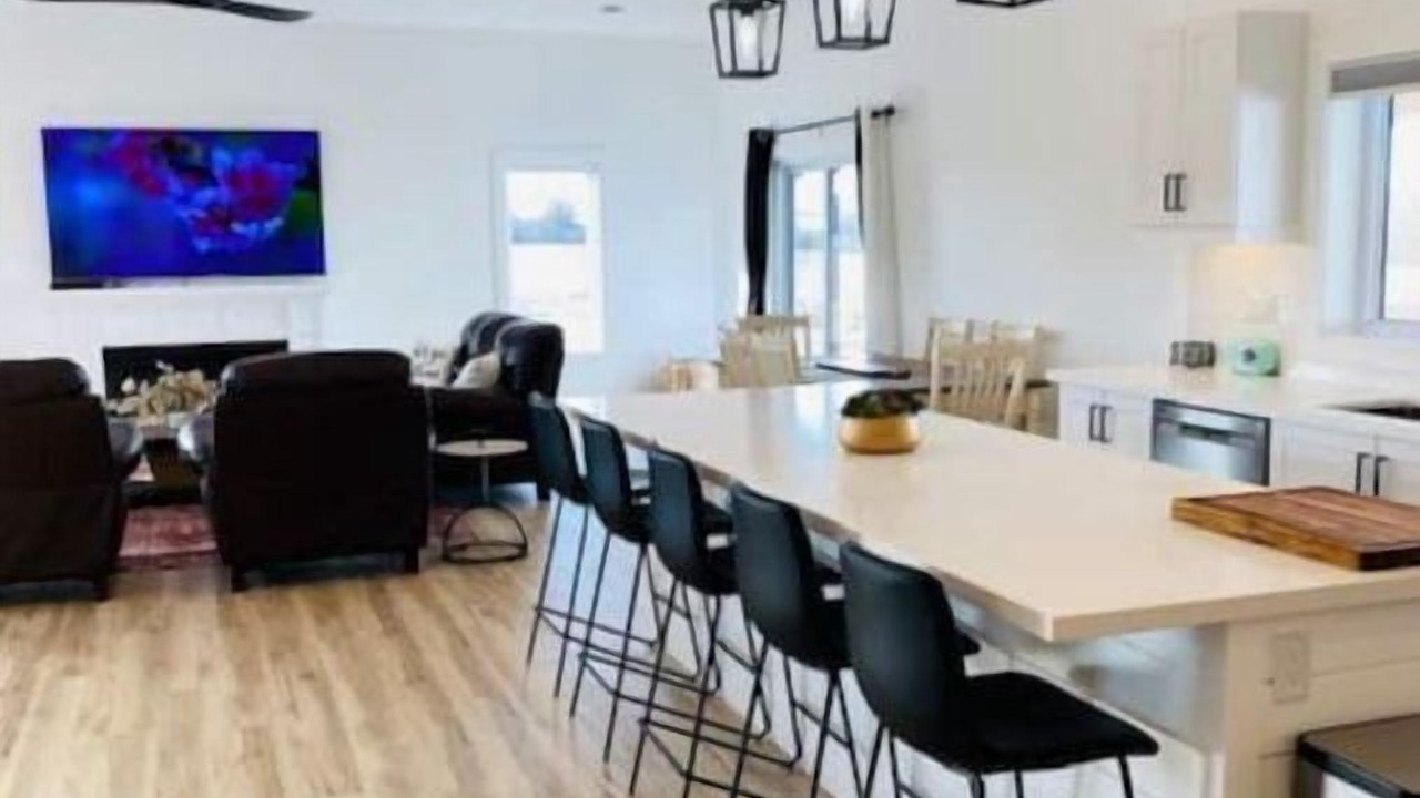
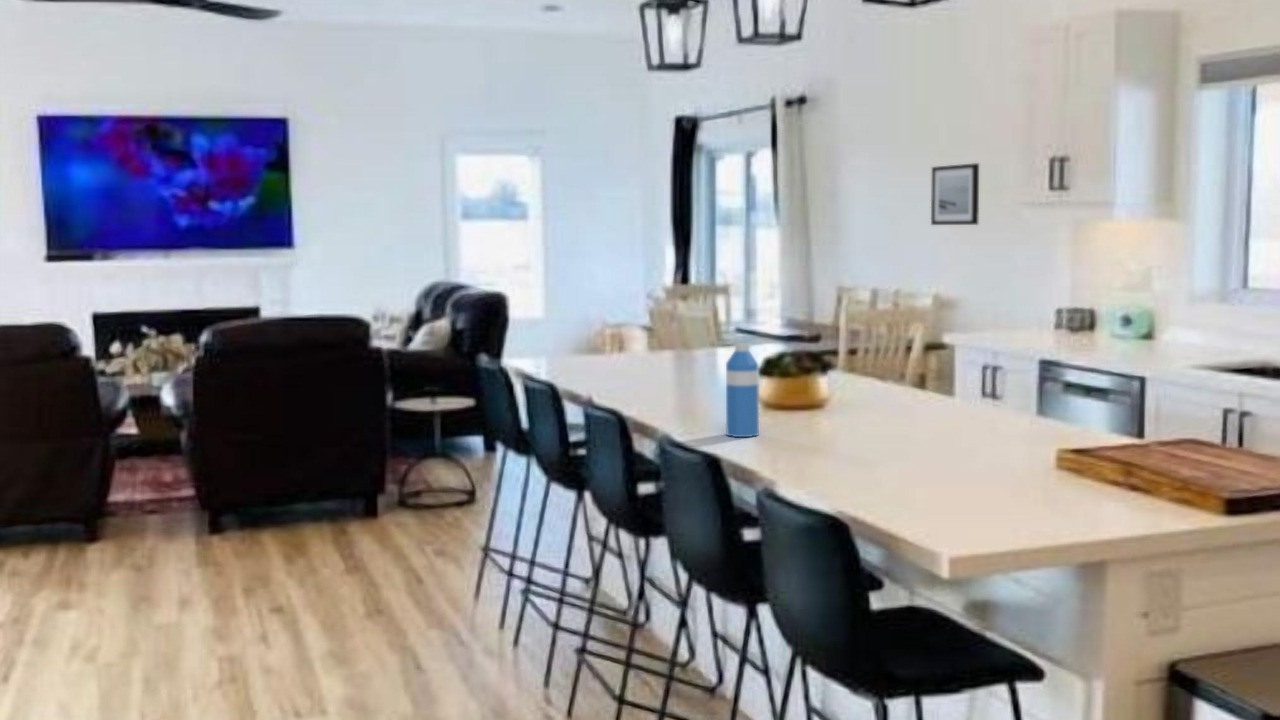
+ wall art (954, 195)
+ water bottle (742, 389)
